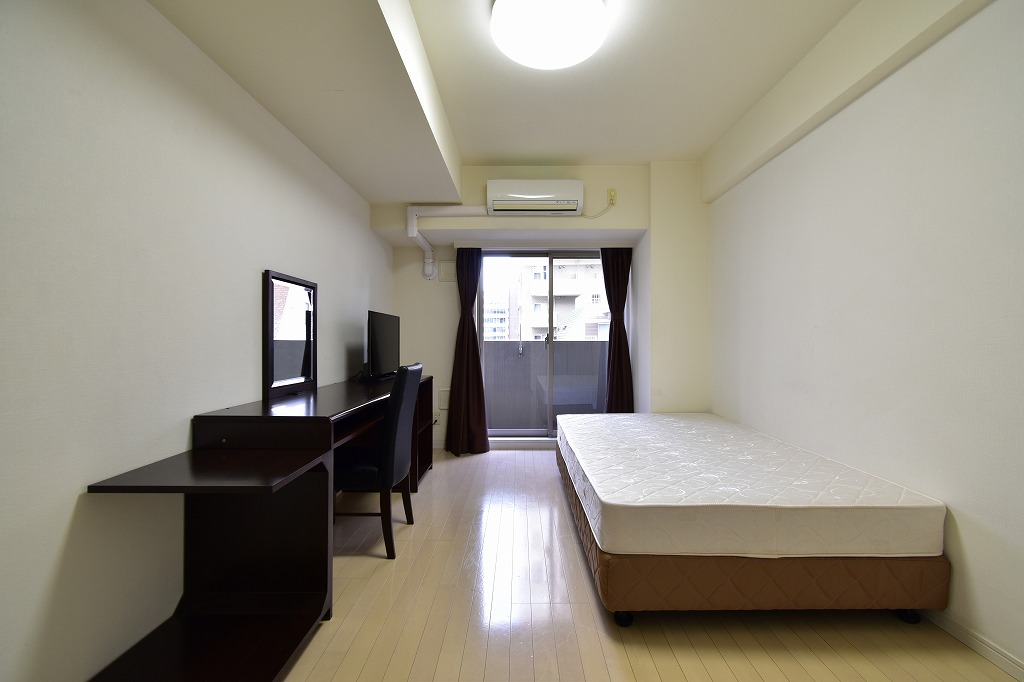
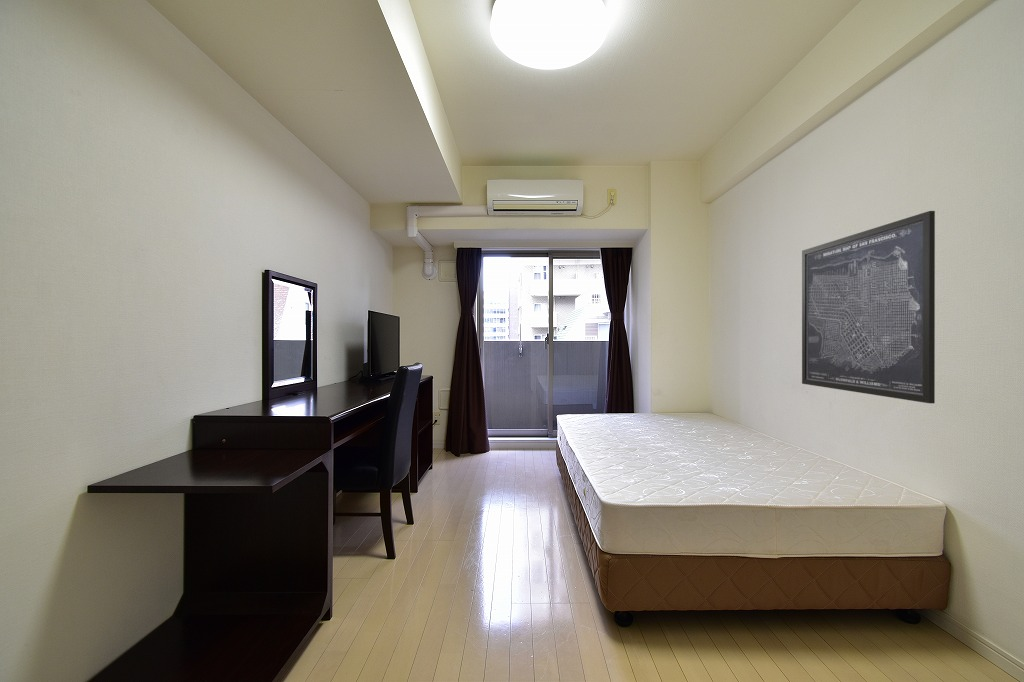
+ wall art (856, 313)
